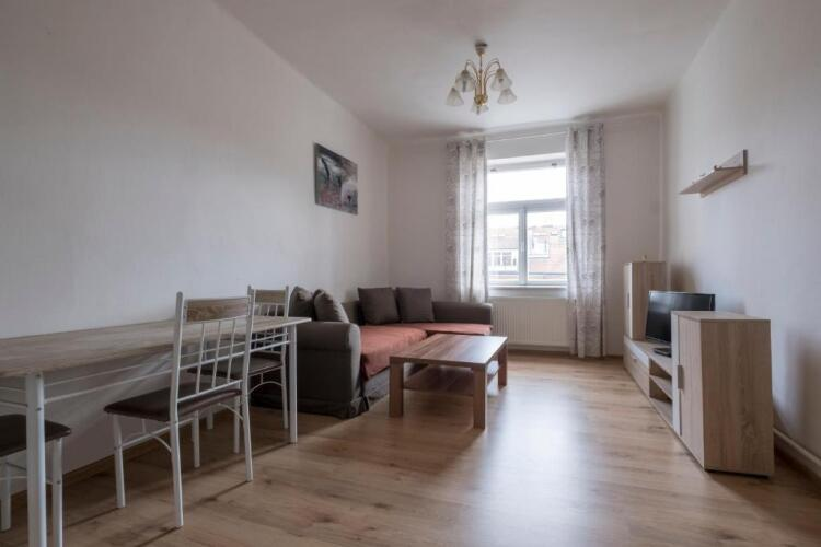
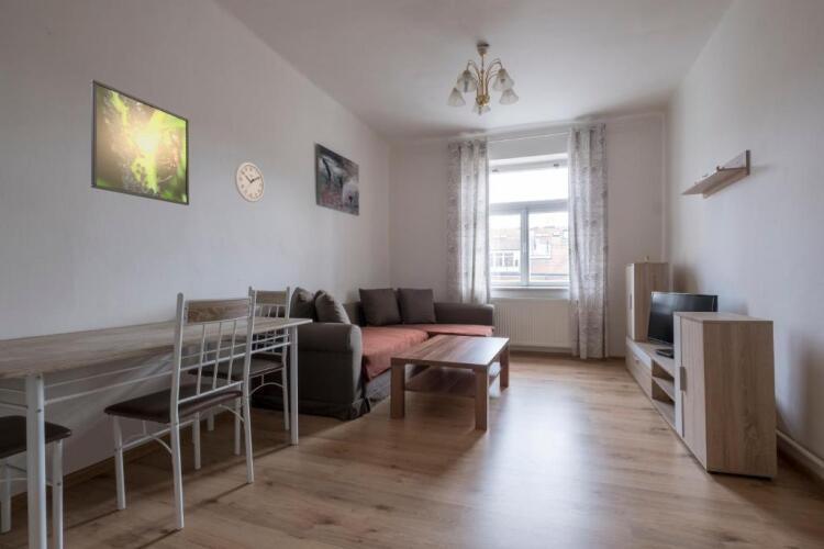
+ wall clock (250, 181)
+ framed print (145, 149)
